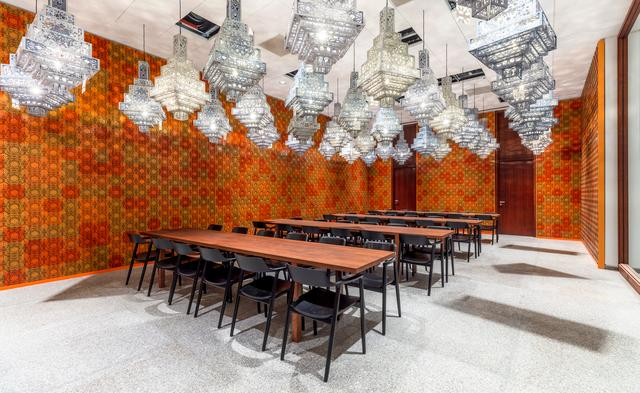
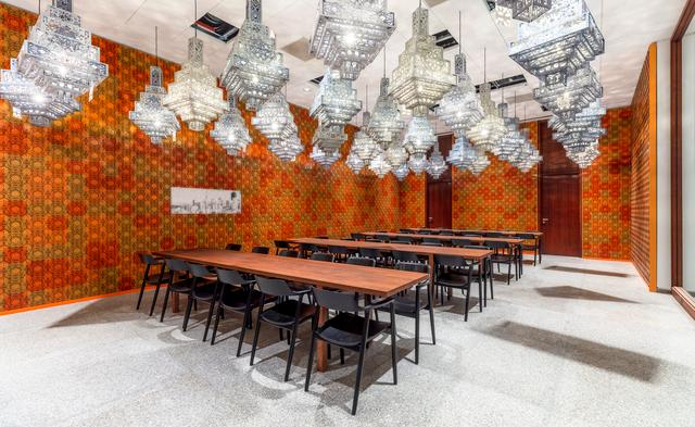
+ wall art (208, 201)
